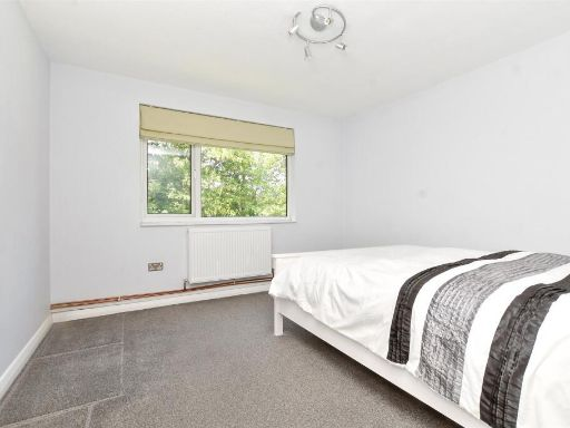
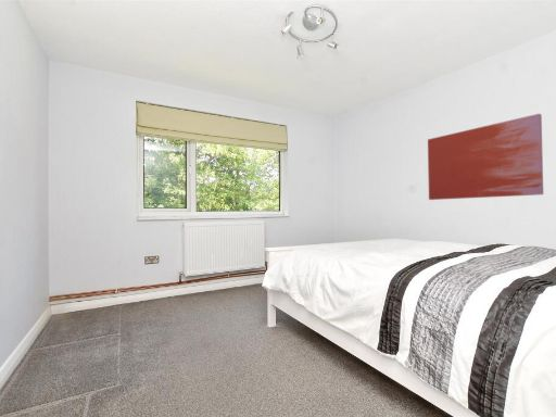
+ wall art (477, 163)
